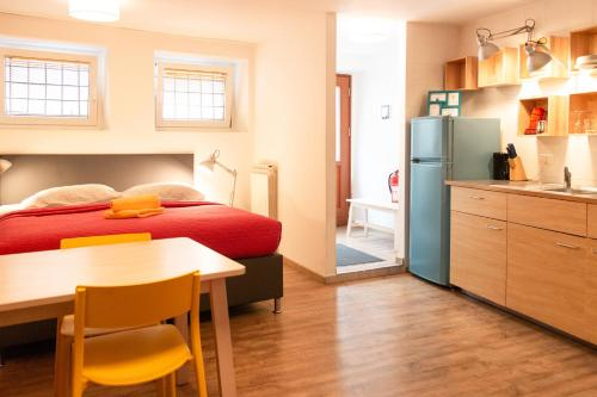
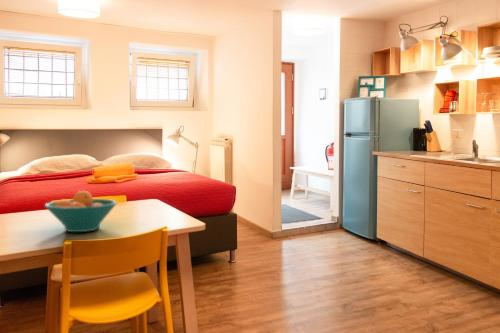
+ fruit bowl (82, 210)
